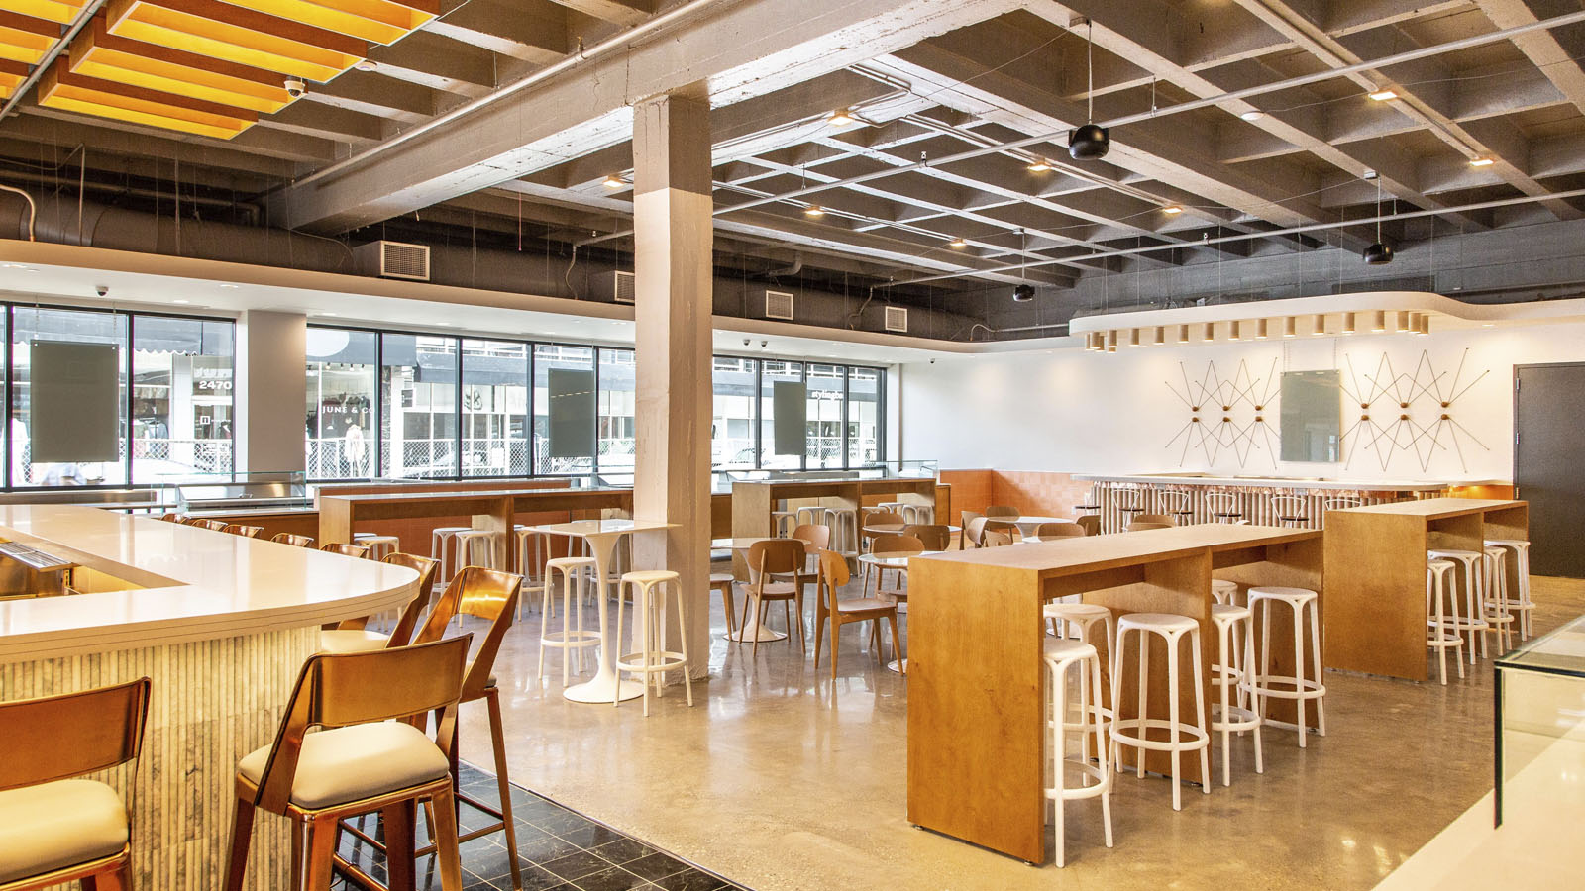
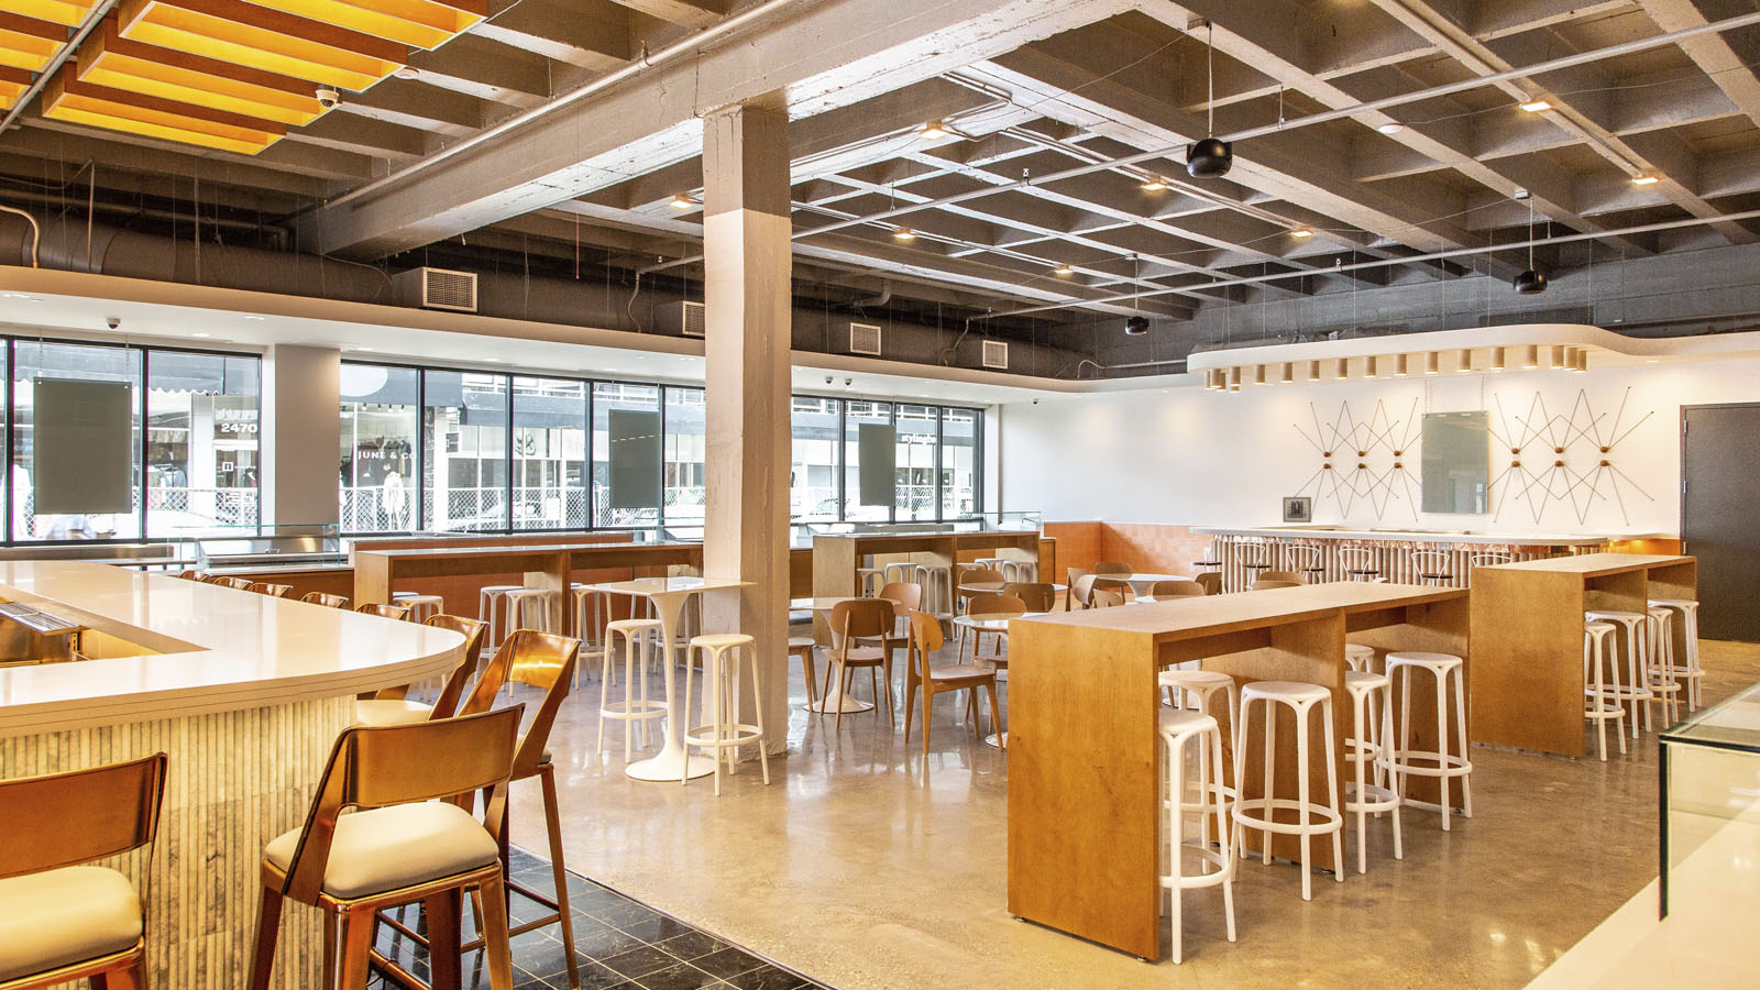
+ wall art (1297, 509)
